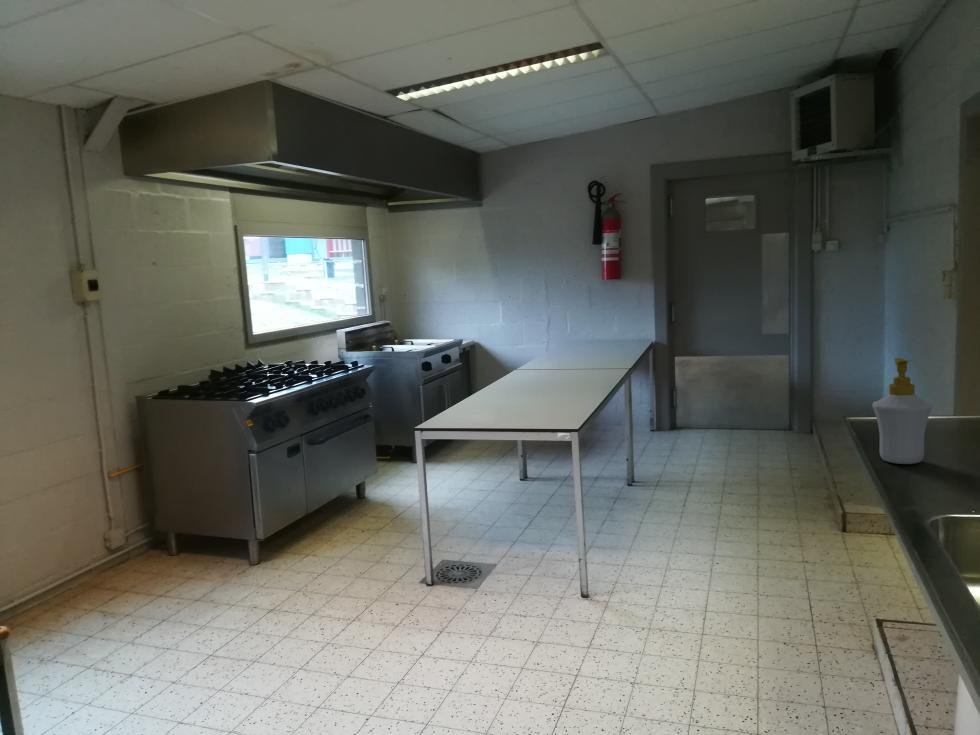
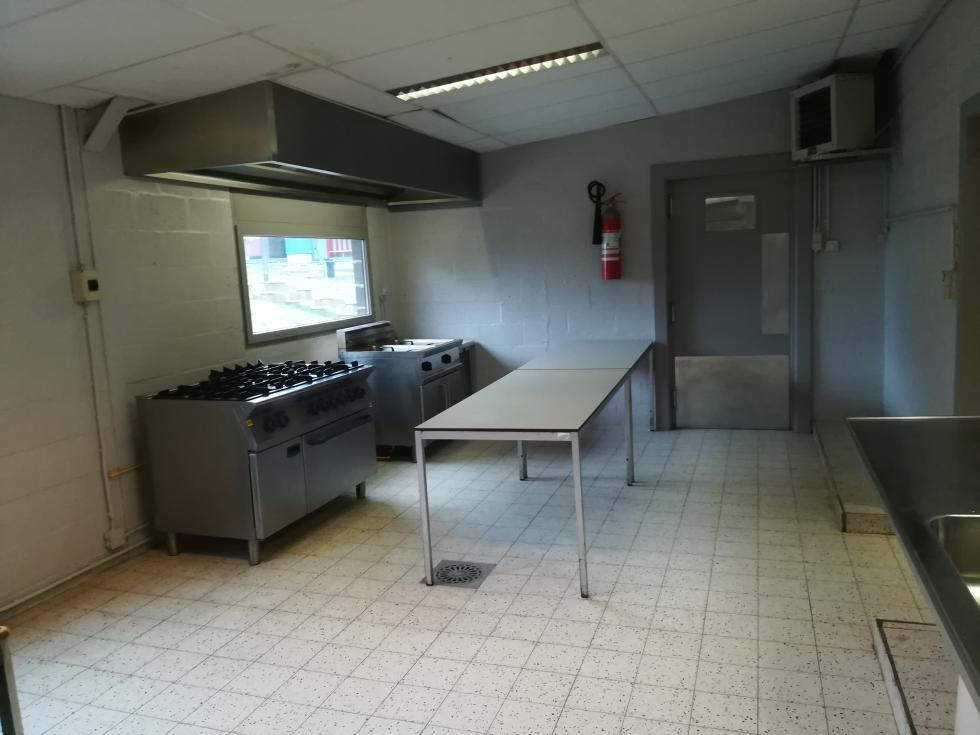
- soap bottle (901, 410)
